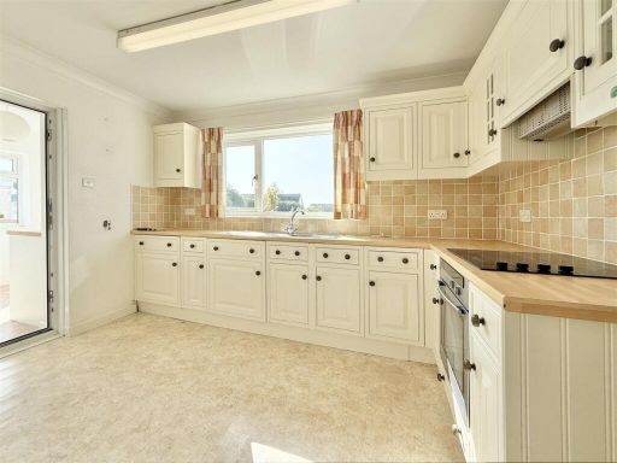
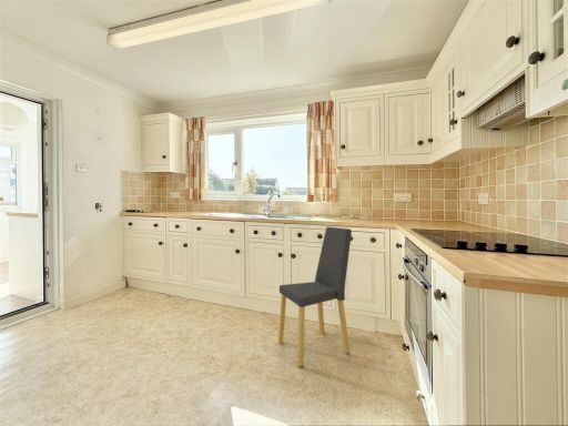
+ dining chair (314, 288)
